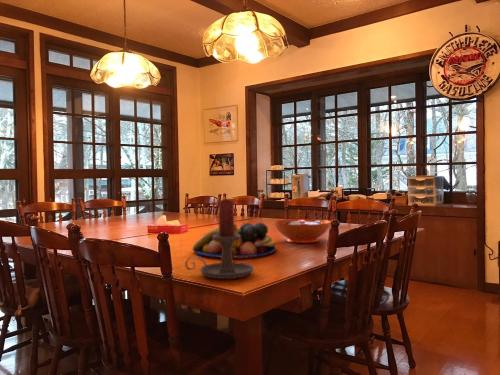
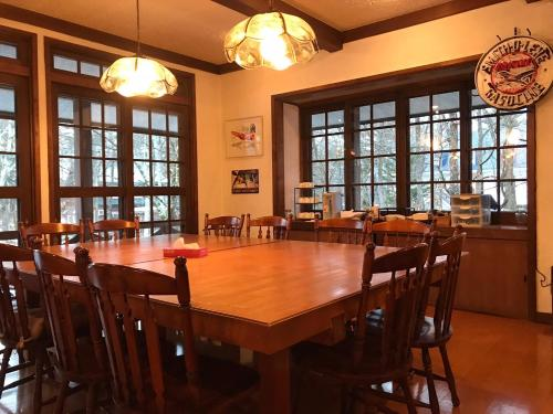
- fruit bowl (235, 233)
- candle holder (218, 236)
- decorative bowl (302, 230)
